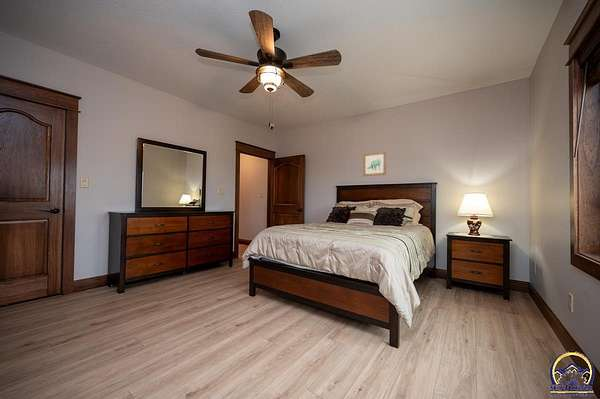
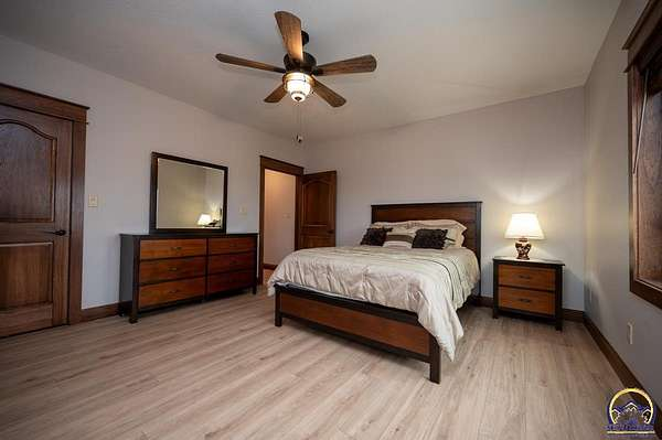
- wall art (374, 164)
